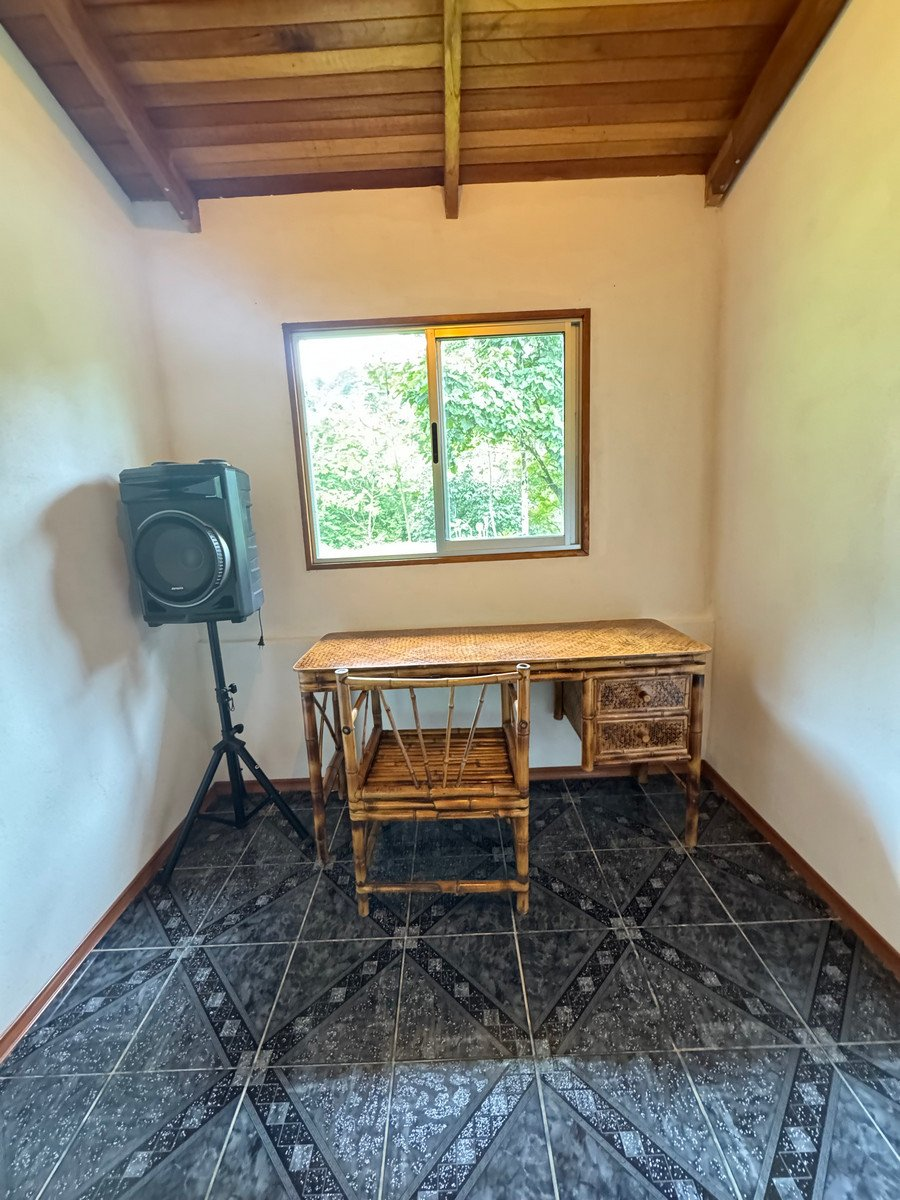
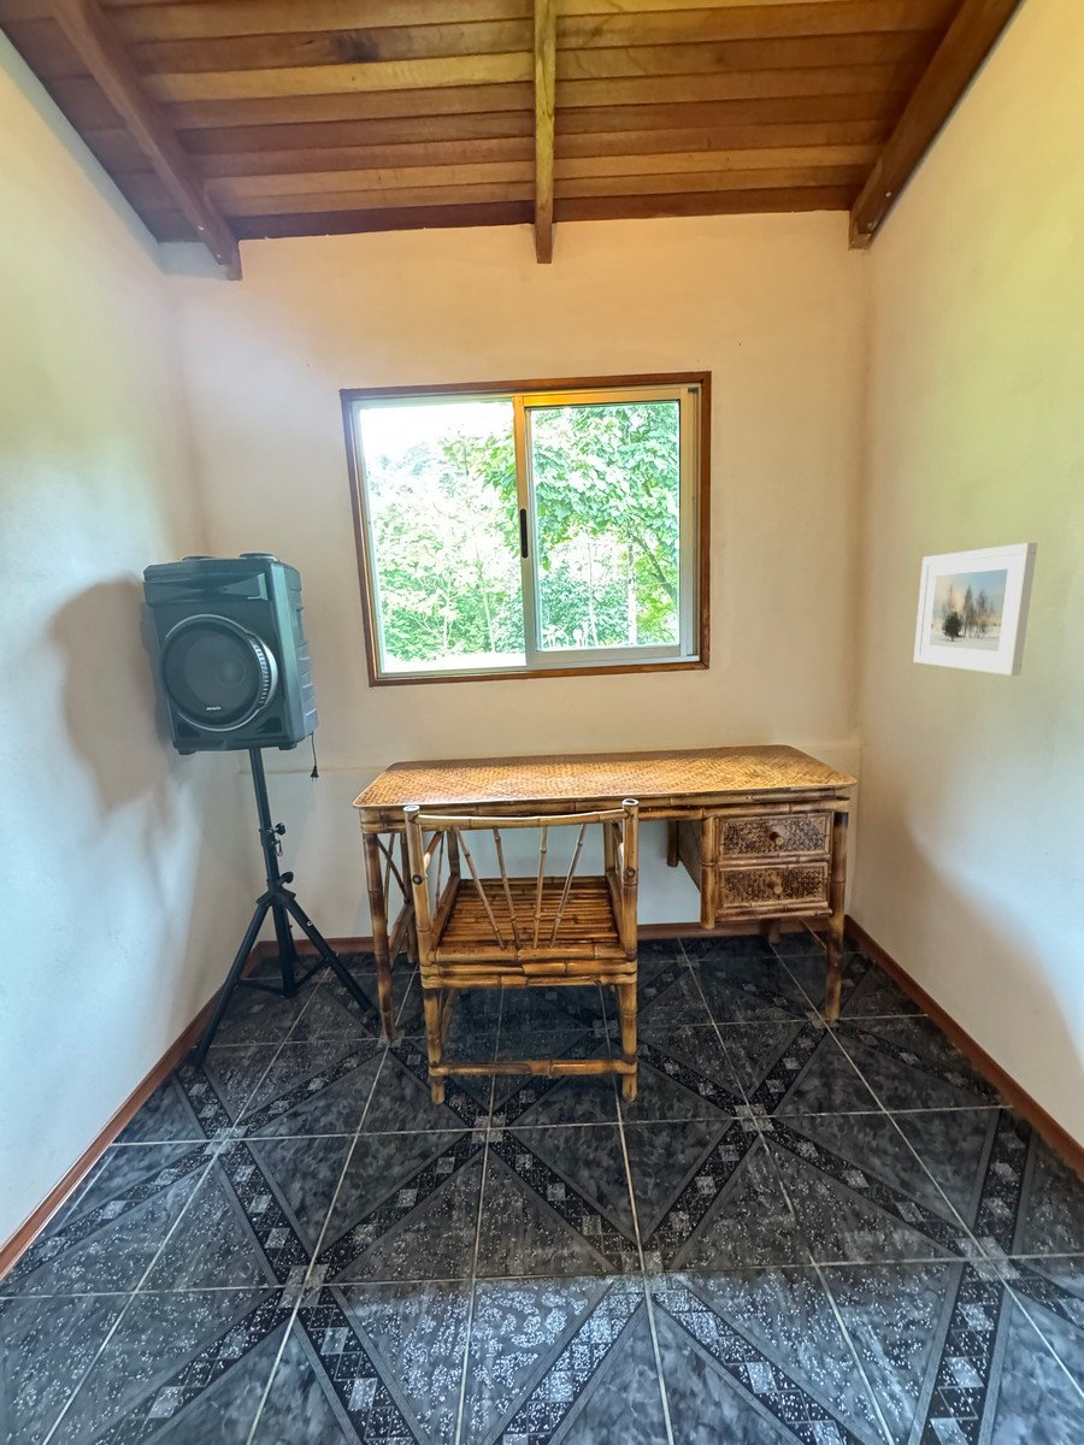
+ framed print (966, 611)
